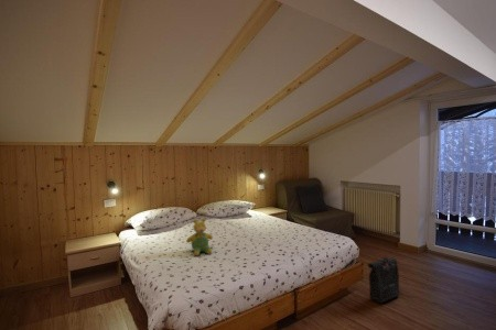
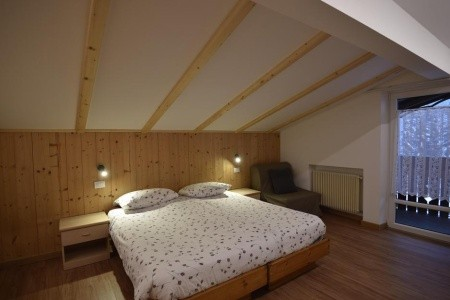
- backpack (384, 276)
- teddy bear (201, 235)
